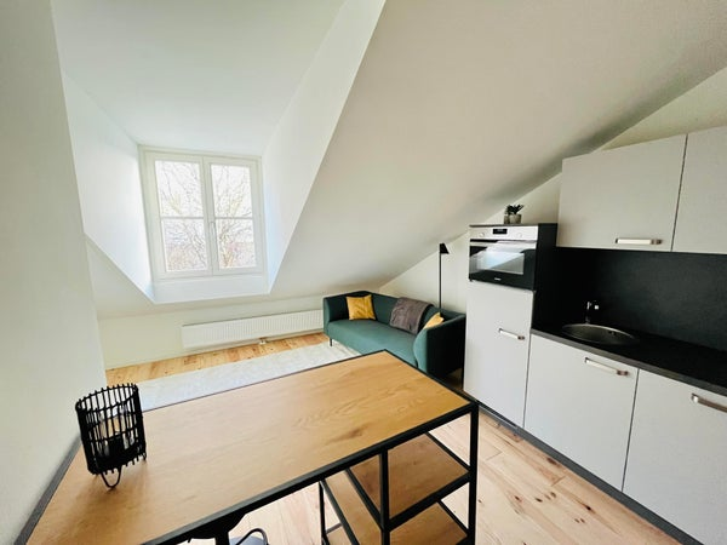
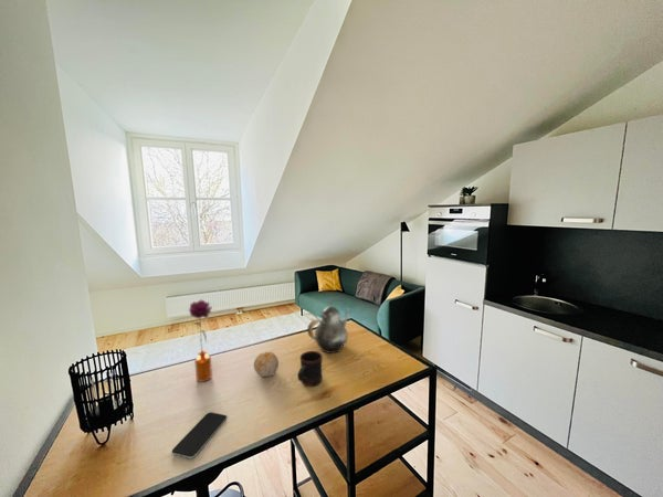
+ smartphone (201, 433)
+ fruit (266, 363)
+ teapot (330, 324)
+ mug (308, 371)
+ flower (201, 341)
